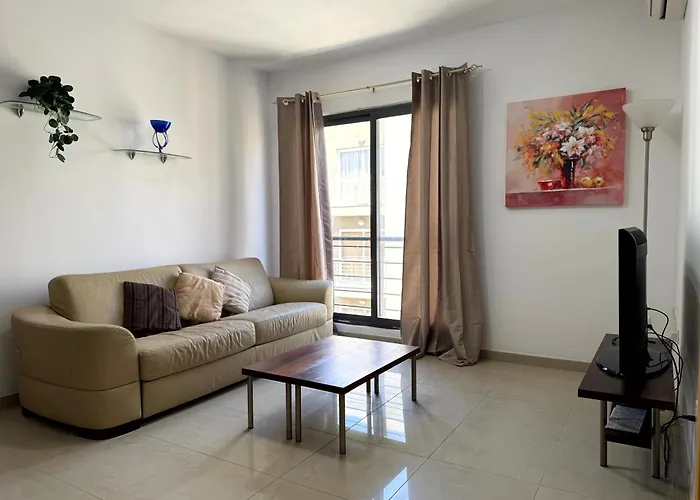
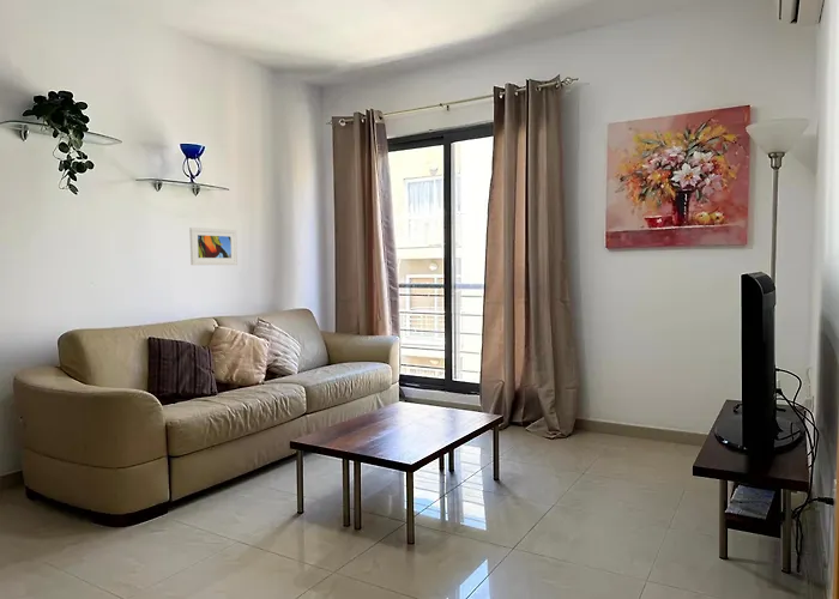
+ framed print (213, 247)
